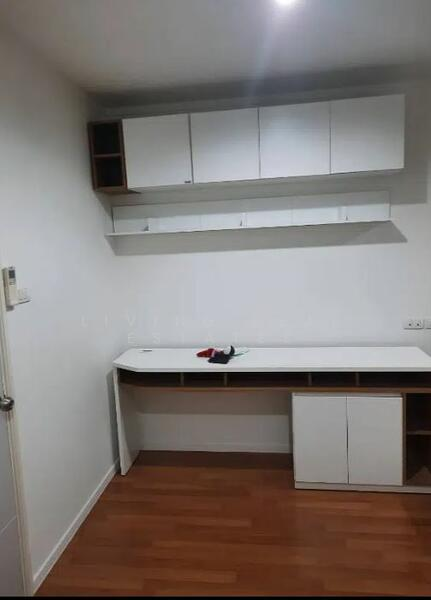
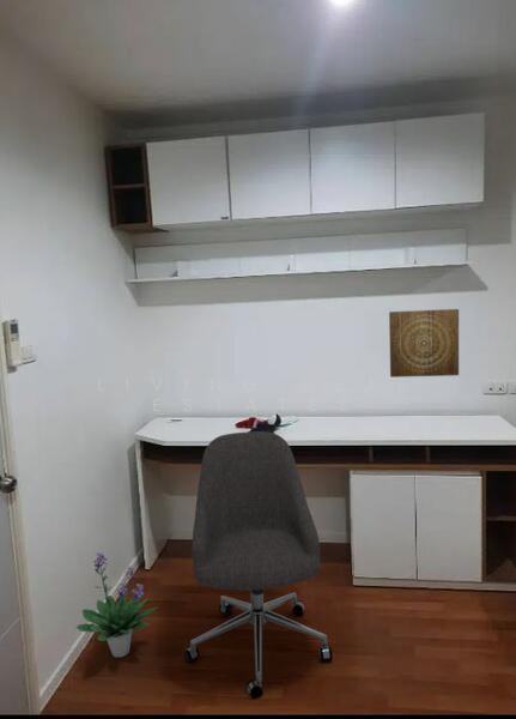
+ potted plant (115, 603)
+ chair (250, 550)
+ wall art (424, 343)
